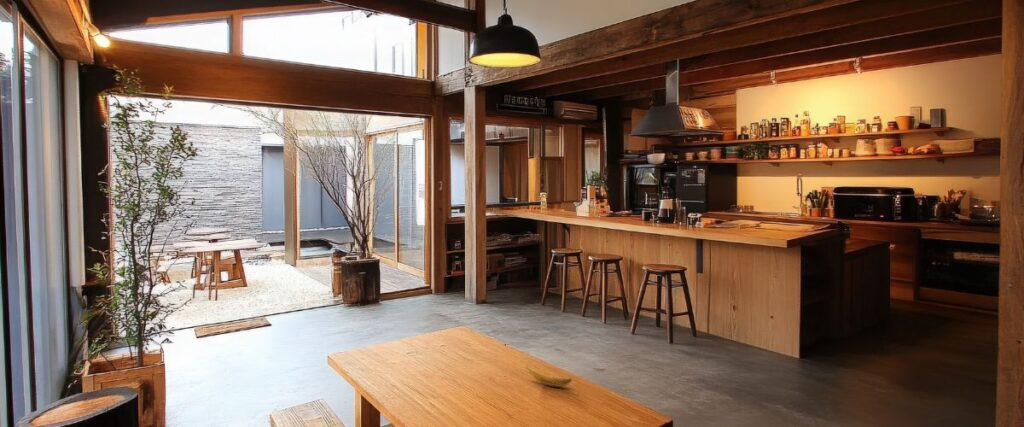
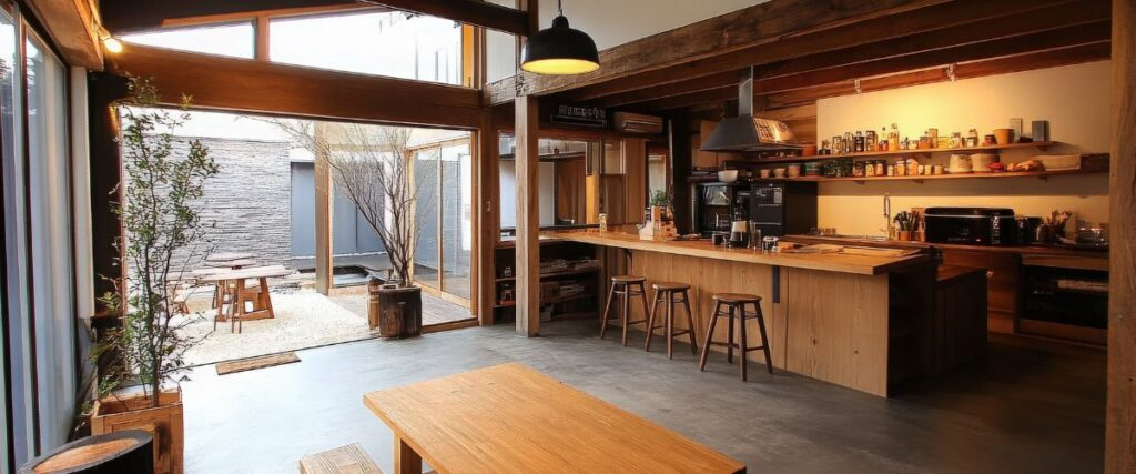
- banana (548, 376)
